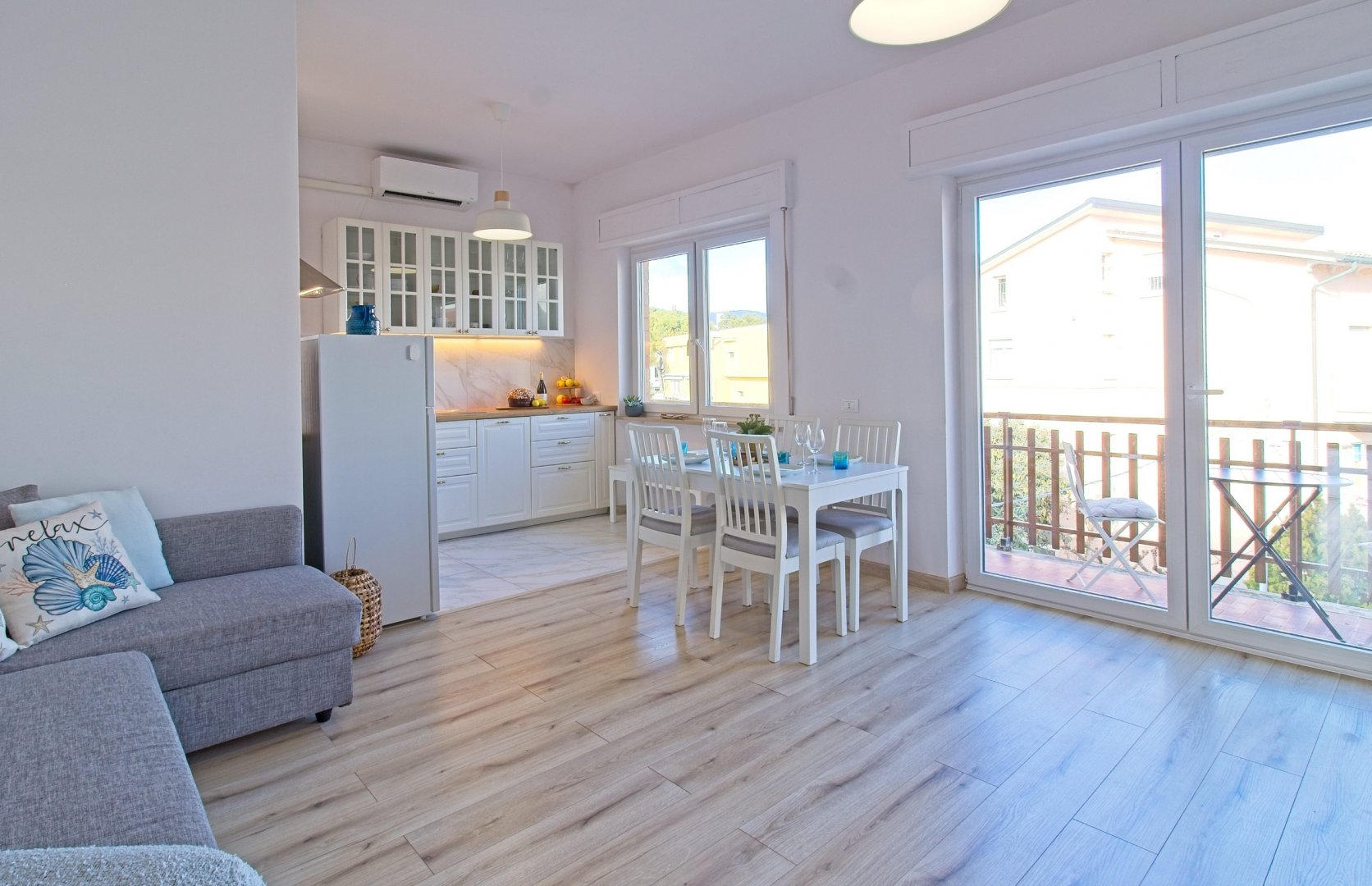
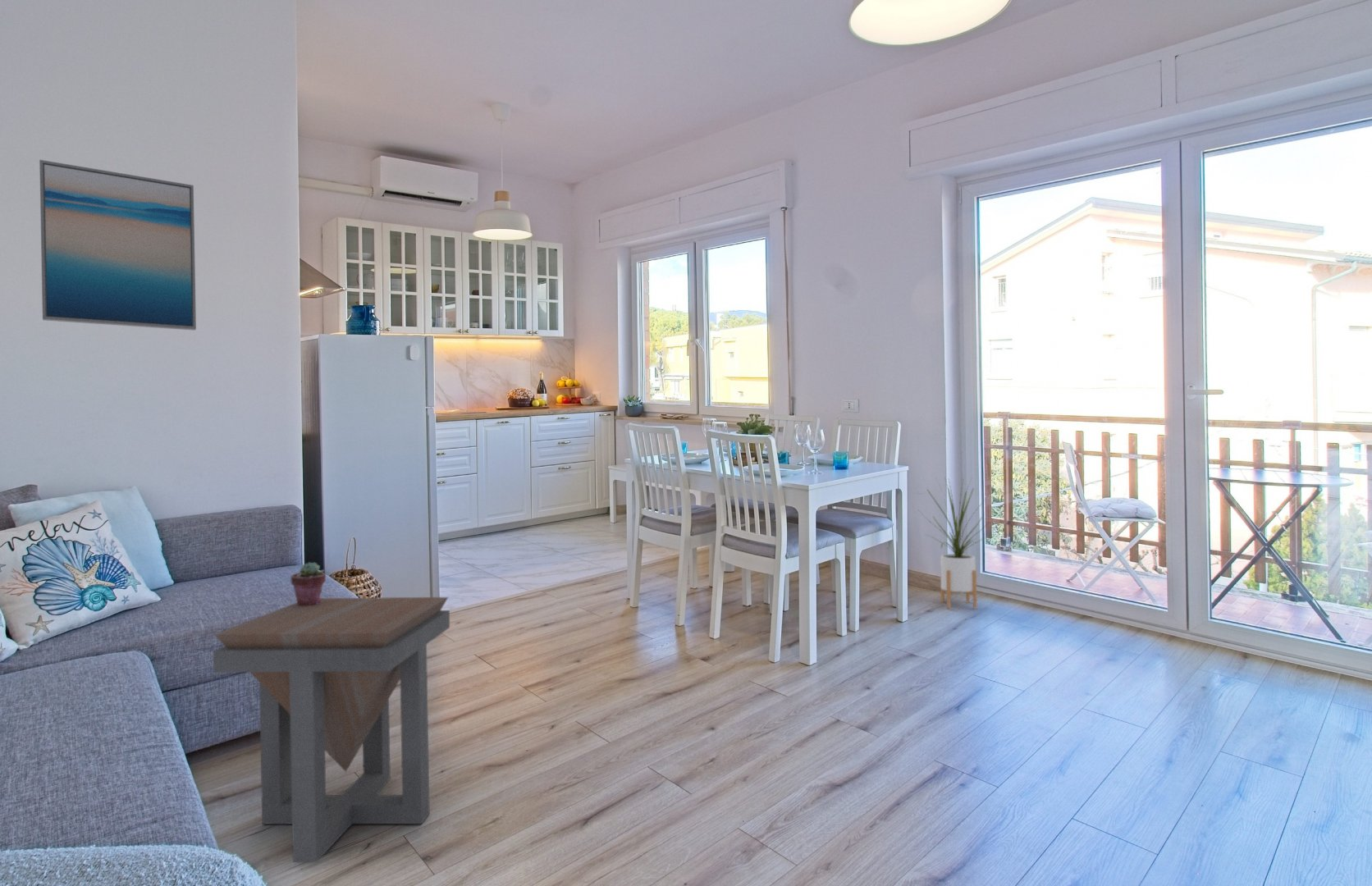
+ potted succulent (309, 582)
+ side table (345, 716)
+ wall art (121, 249)
+ house plant (958, 541)
